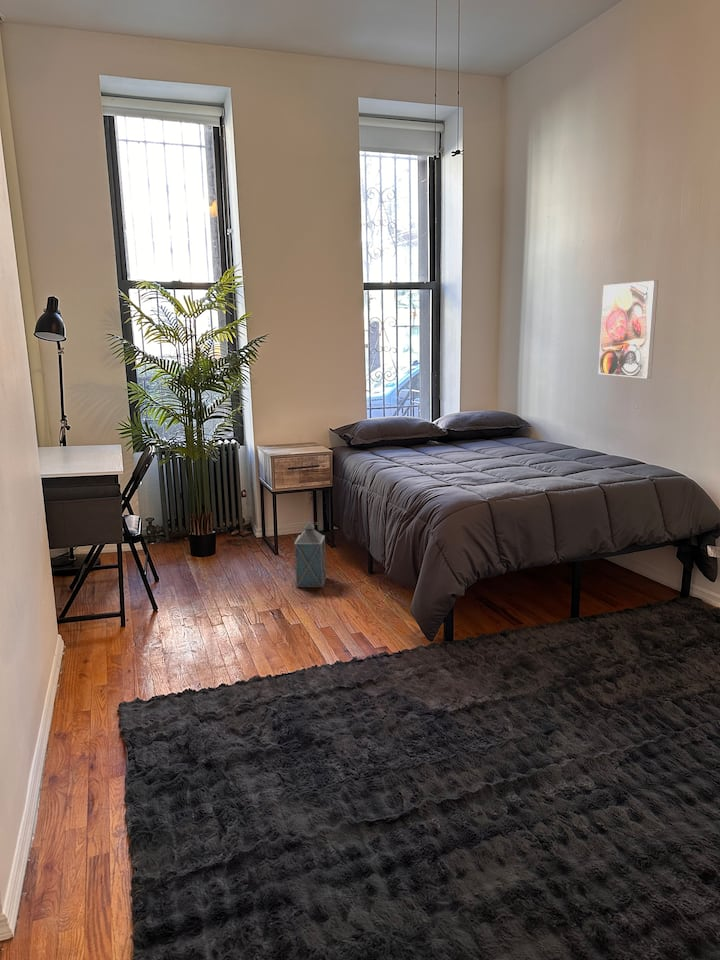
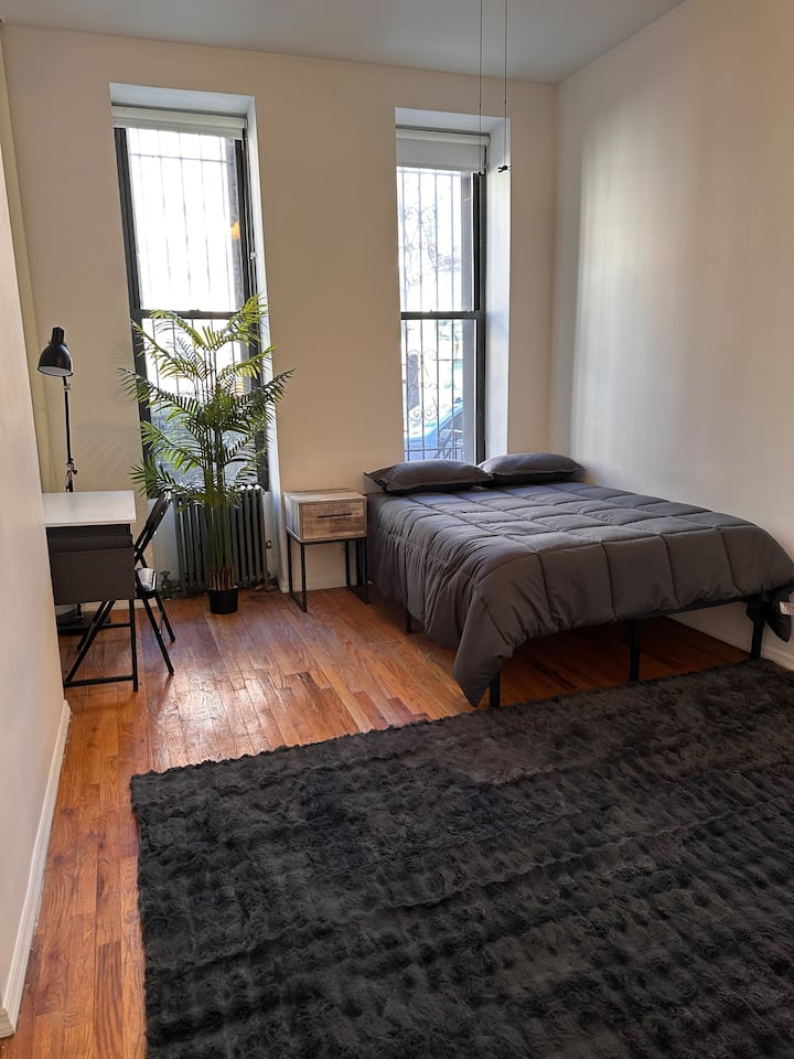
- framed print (626, 330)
- lantern (310, 552)
